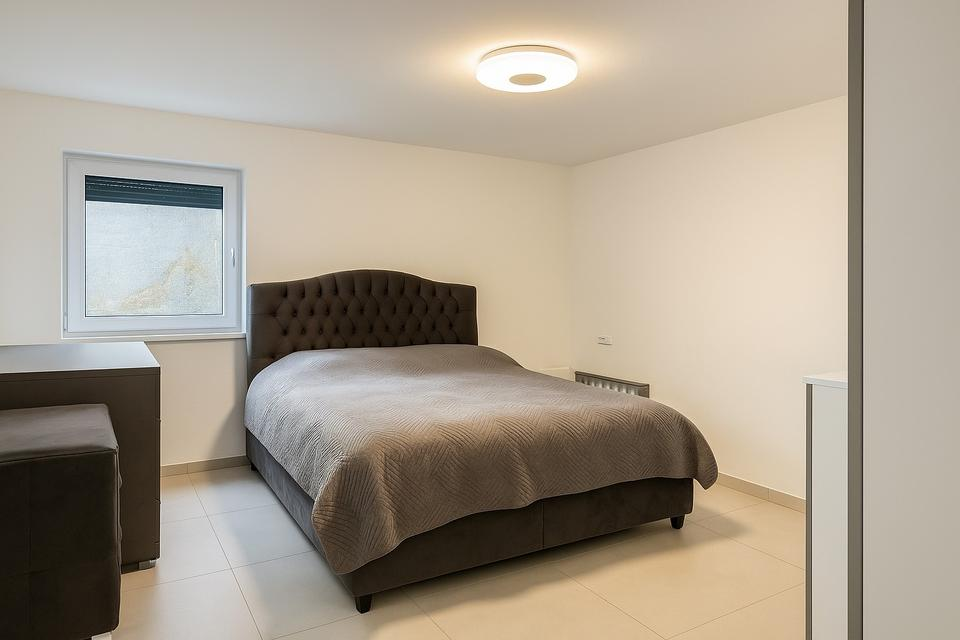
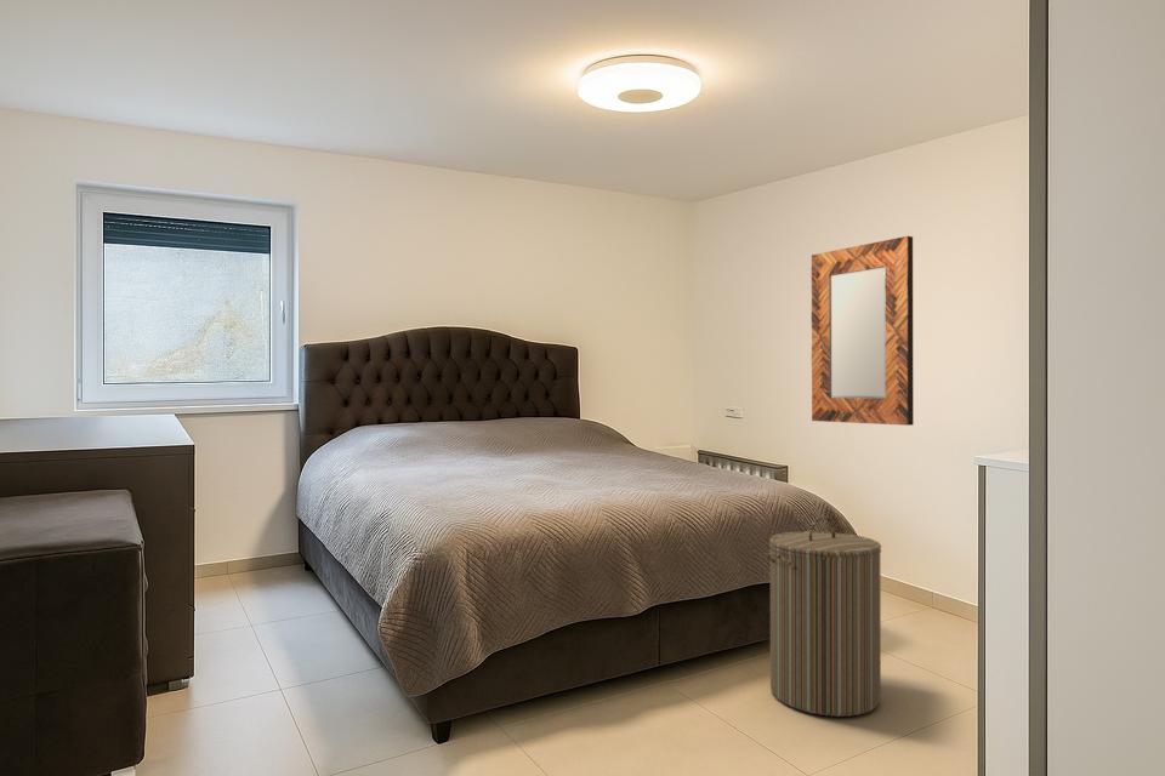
+ home mirror (858, 335)
+ laundry hamper (824, 605)
